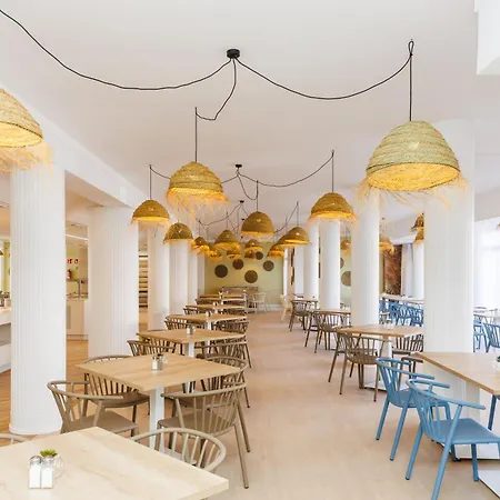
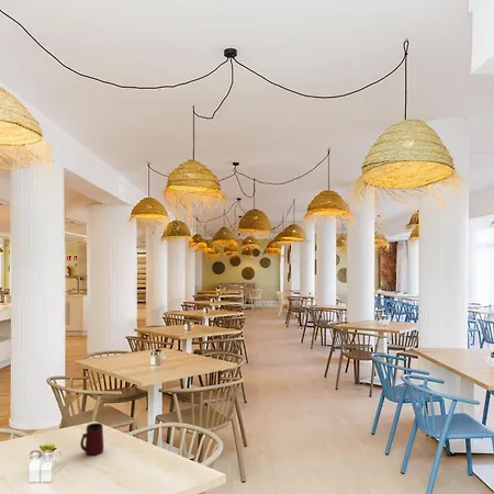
+ mug (91, 439)
